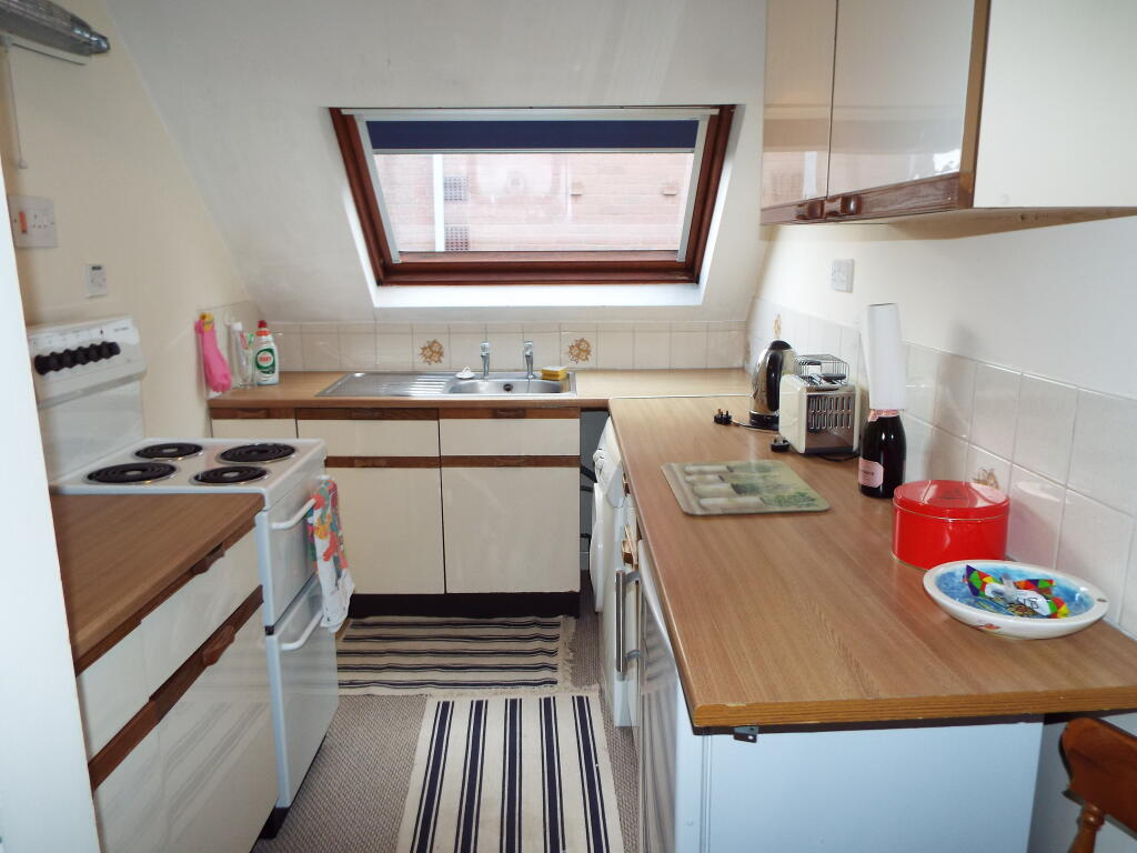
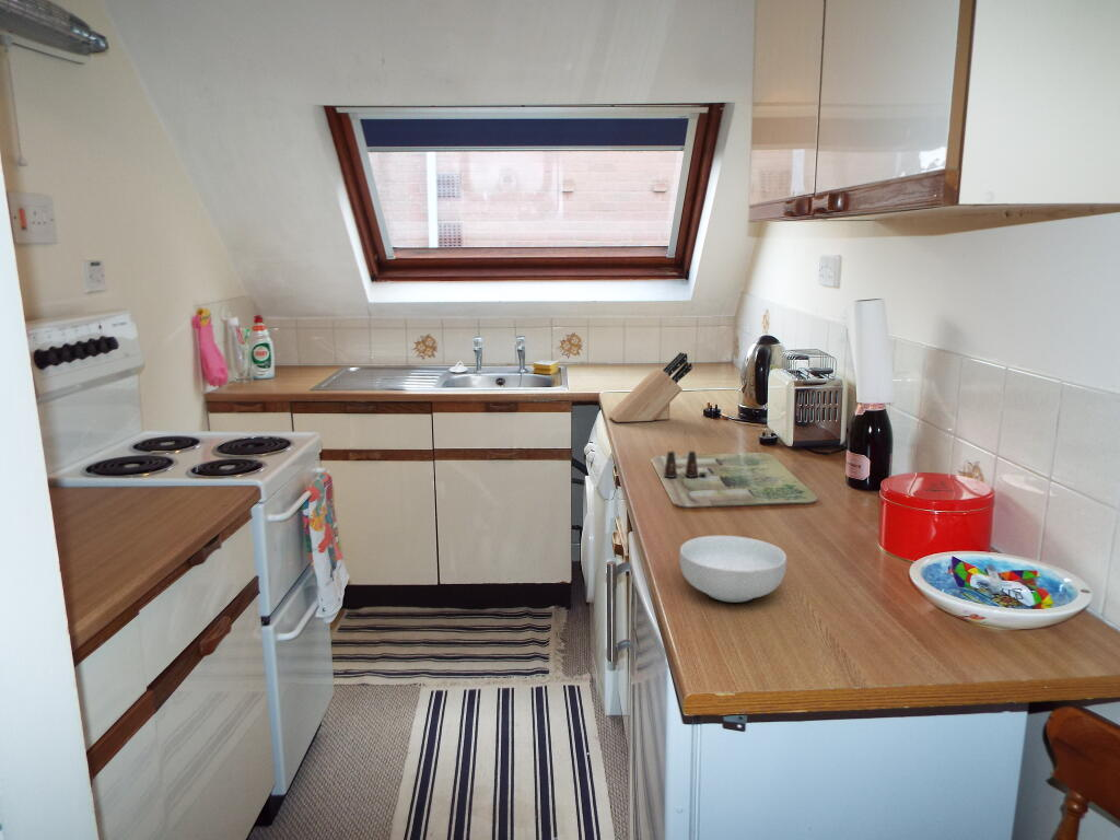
+ knife block (650, 385)
+ cereal bowl (732, 572)
+ salt shaker (687, 464)
